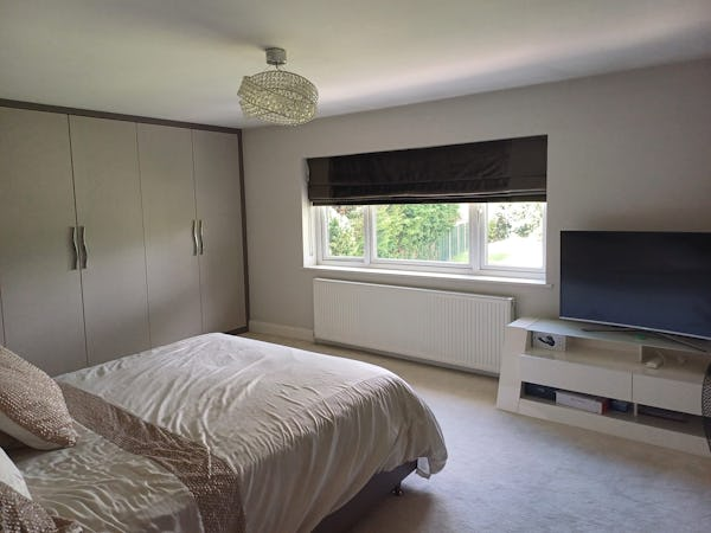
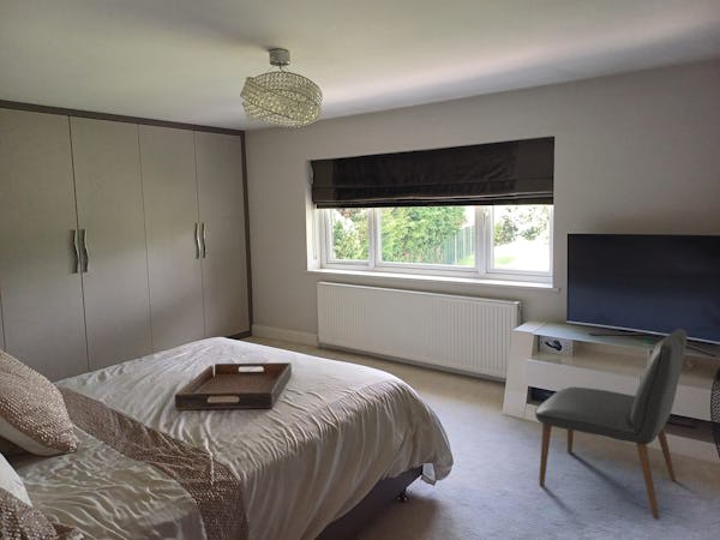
+ serving tray (239, 383)
+ chair (608, 407)
